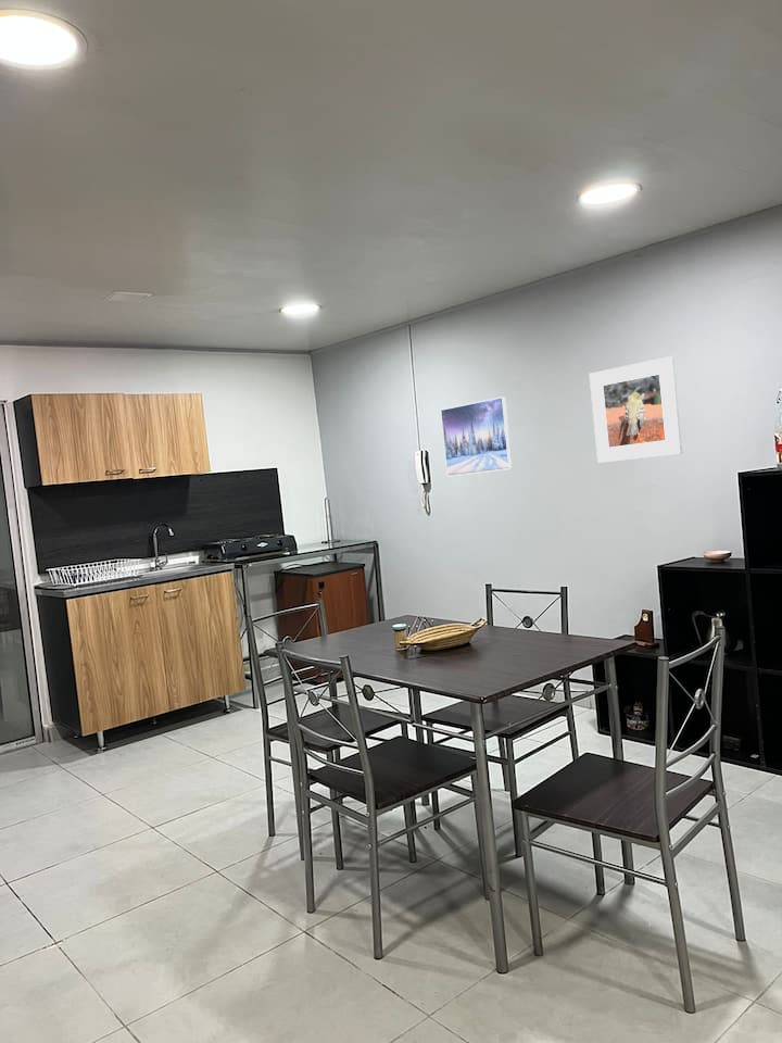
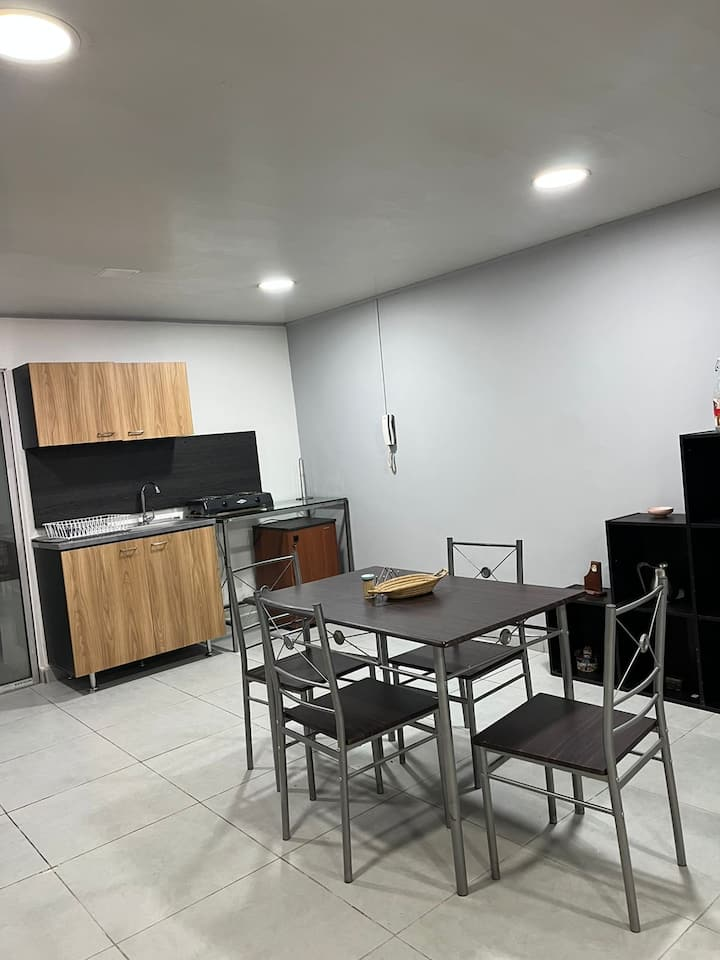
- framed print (633, 412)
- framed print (475, 438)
